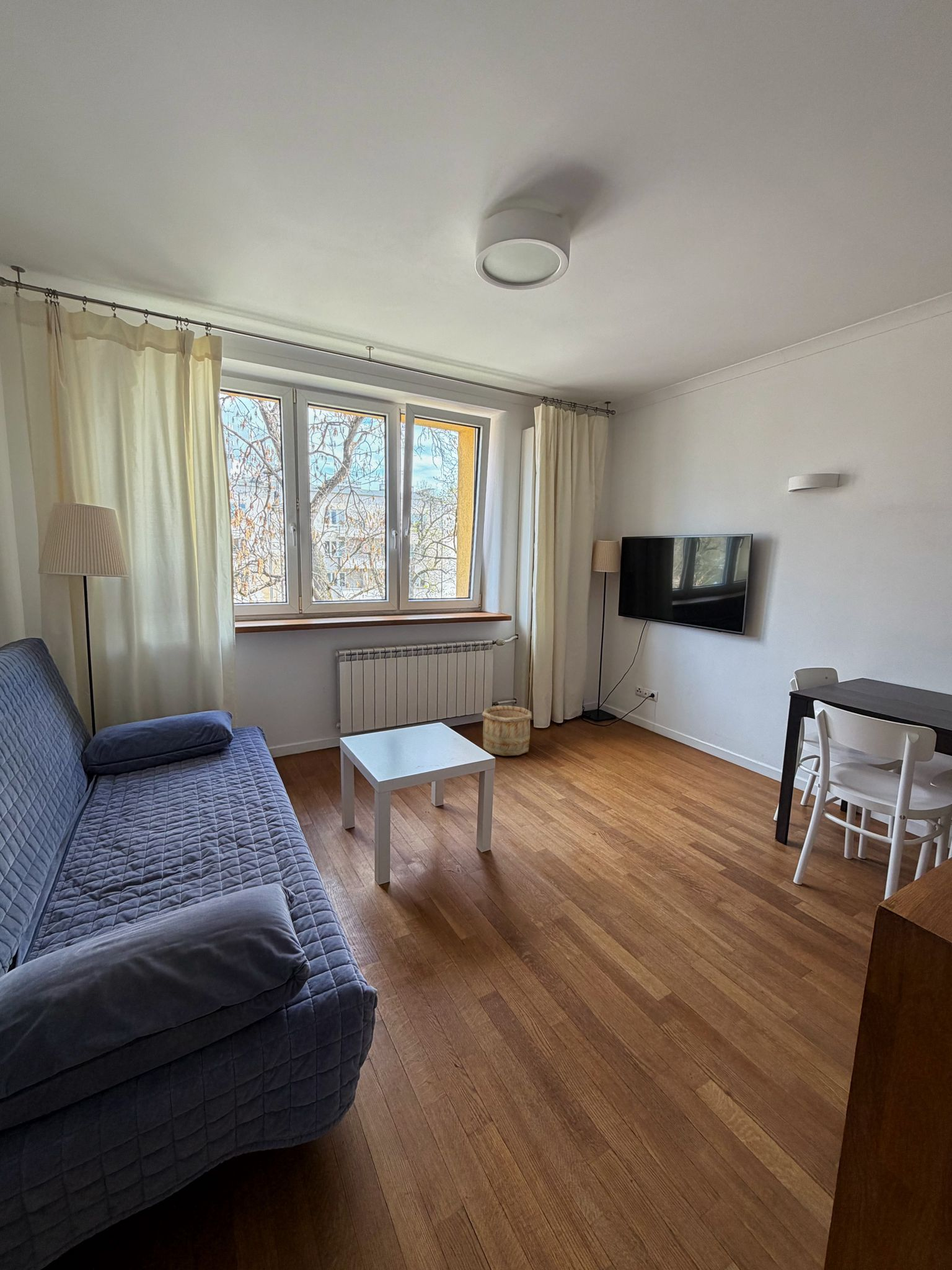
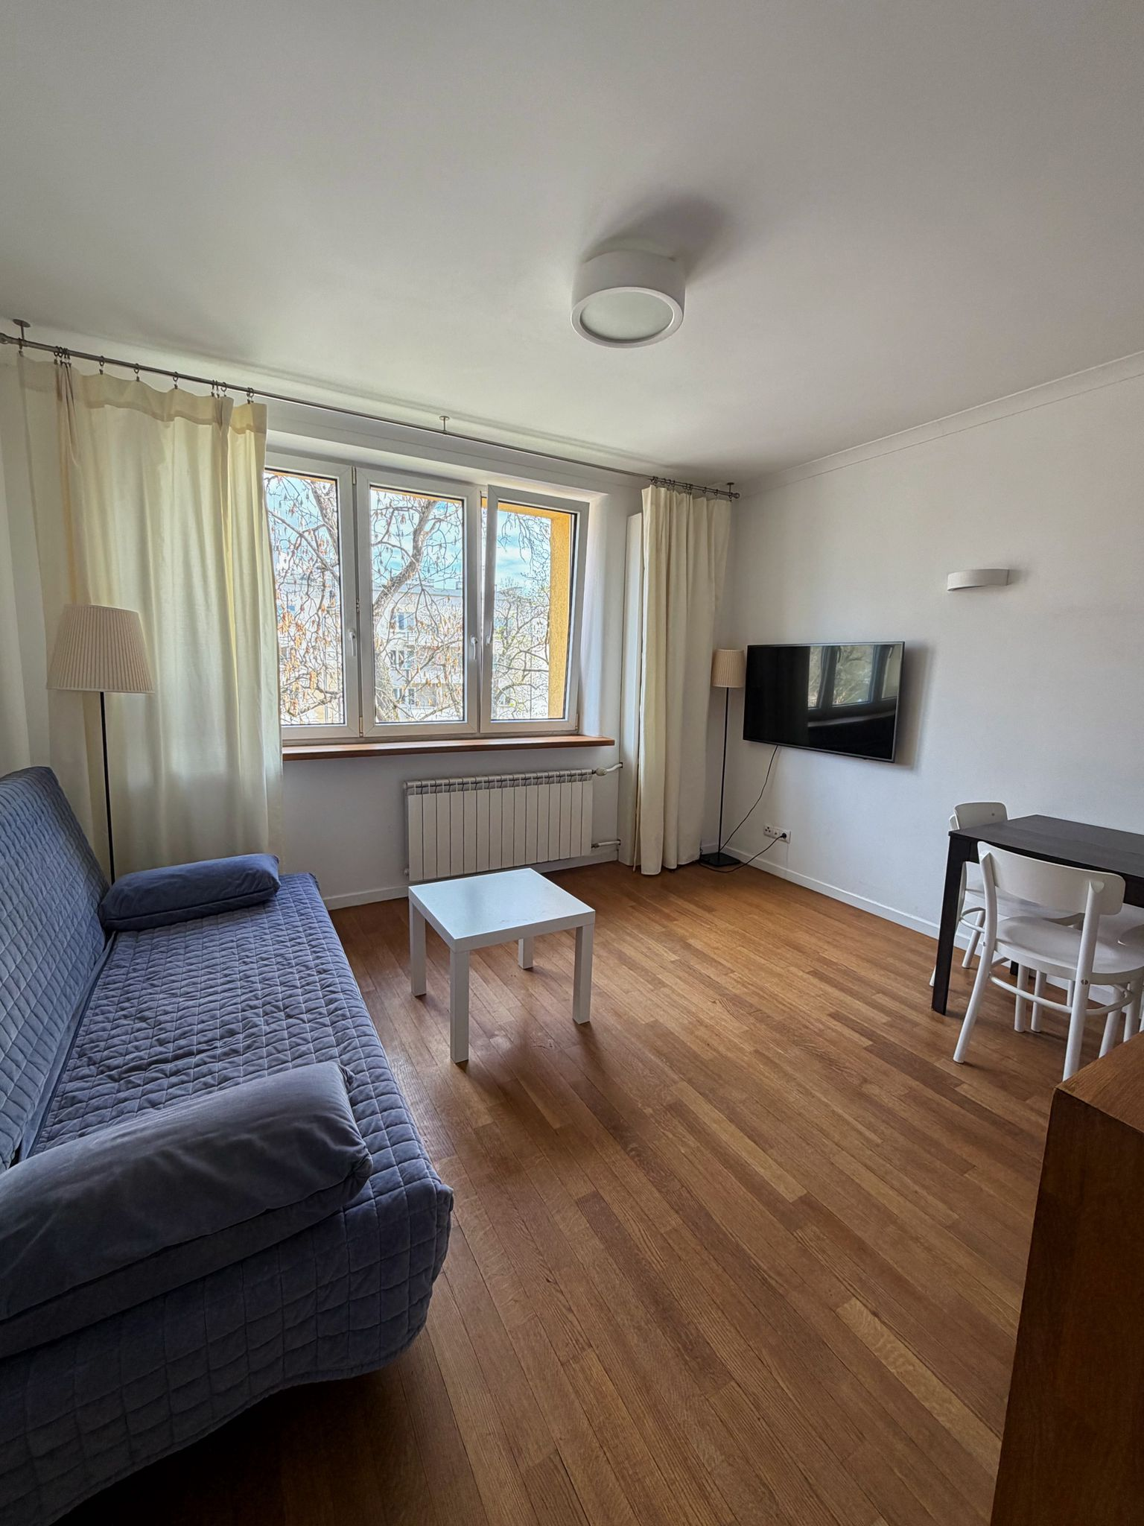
- wooden bucket (506, 730)
